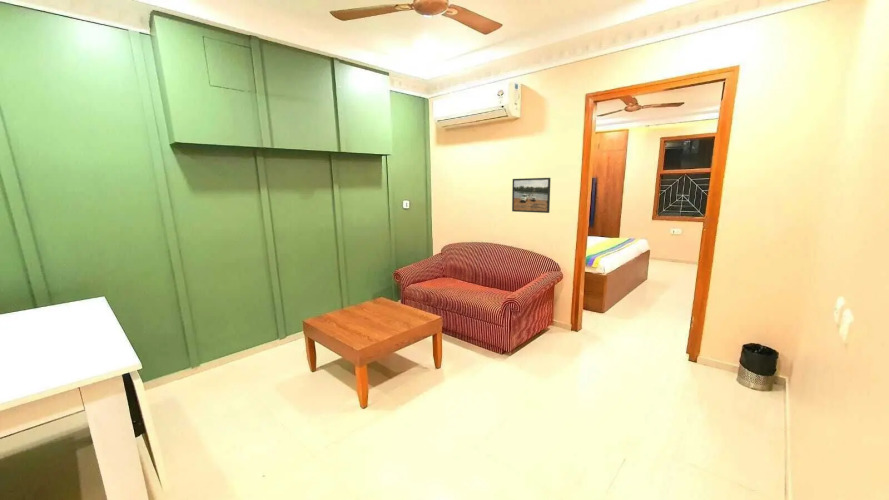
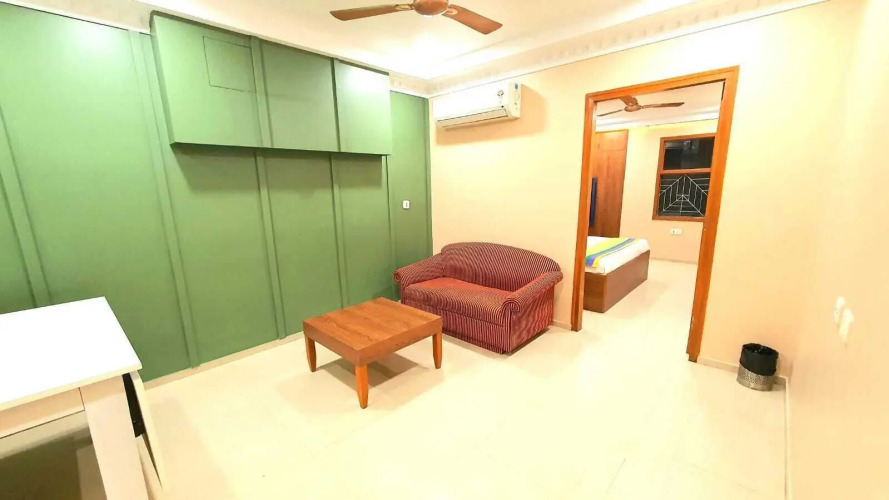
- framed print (530, 195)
